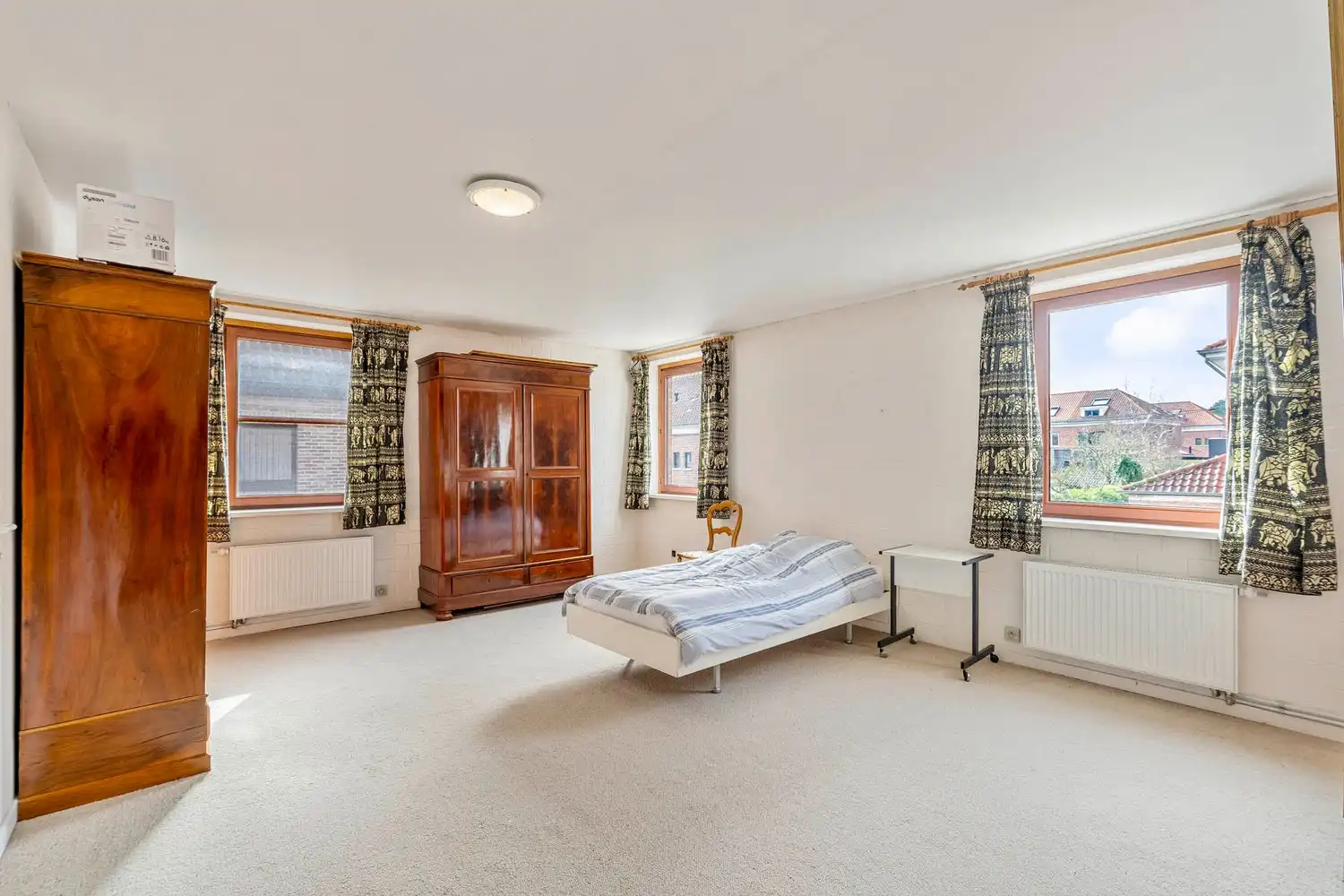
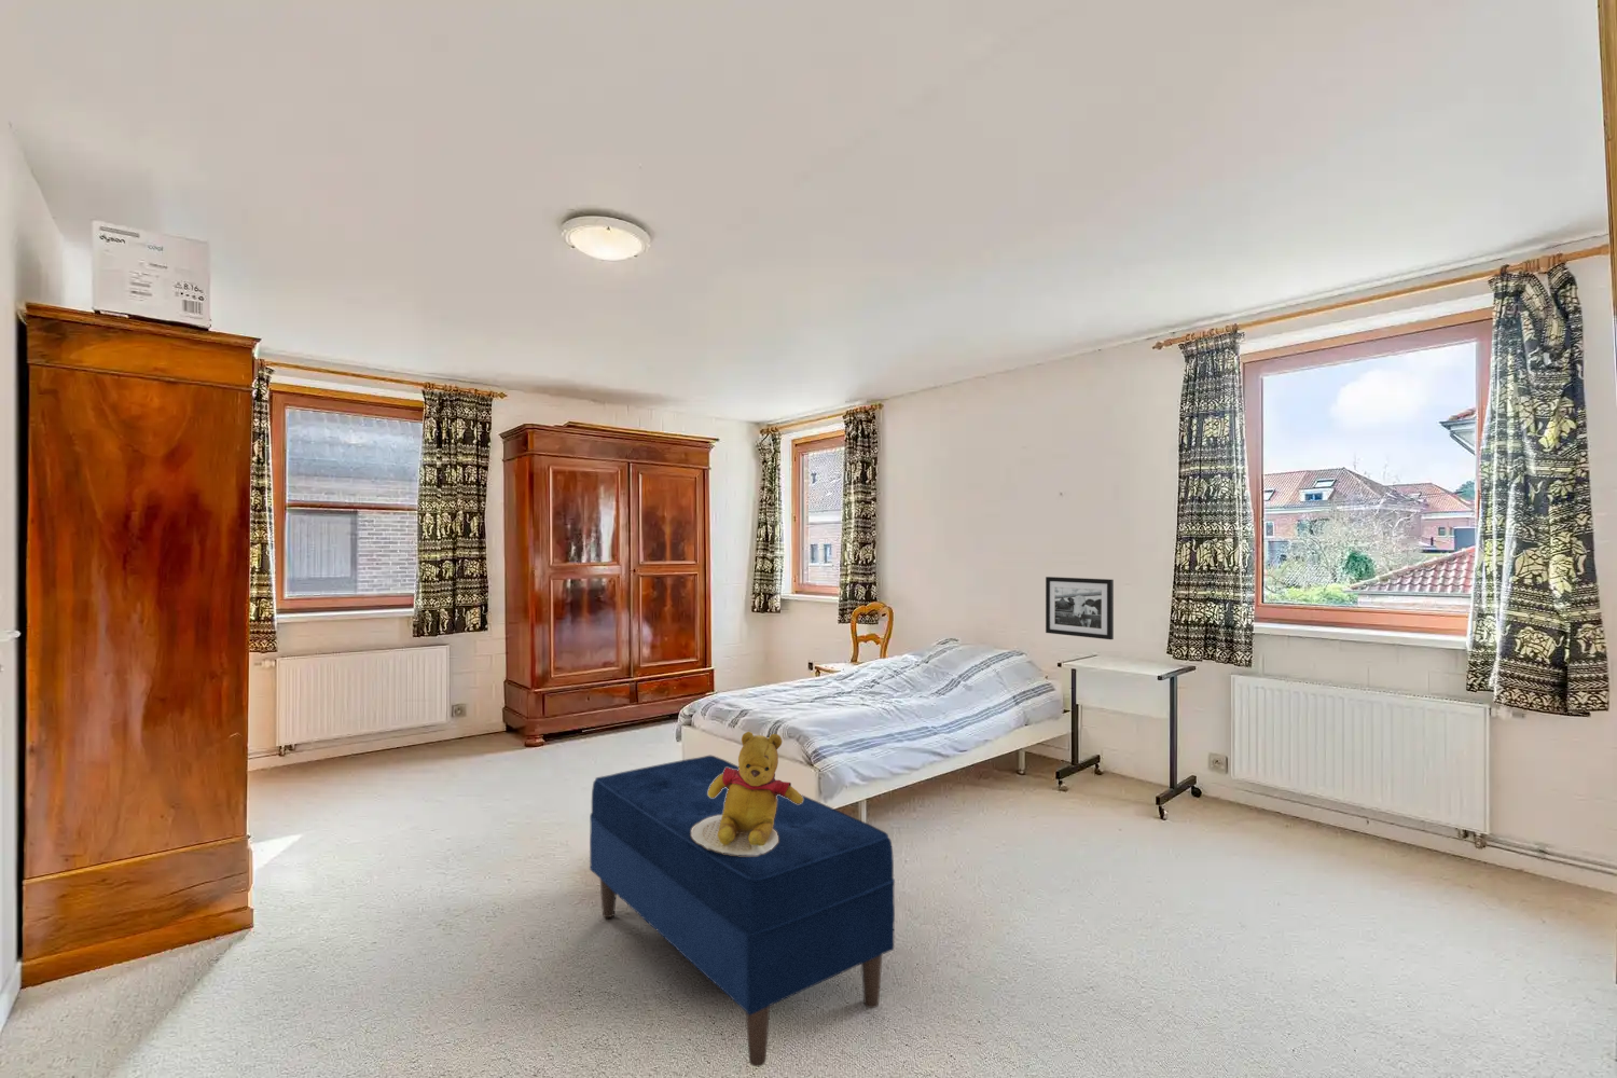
+ picture frame (1078, 606)
+ teddy bear (747, 786)
+ bench (725, 878)
